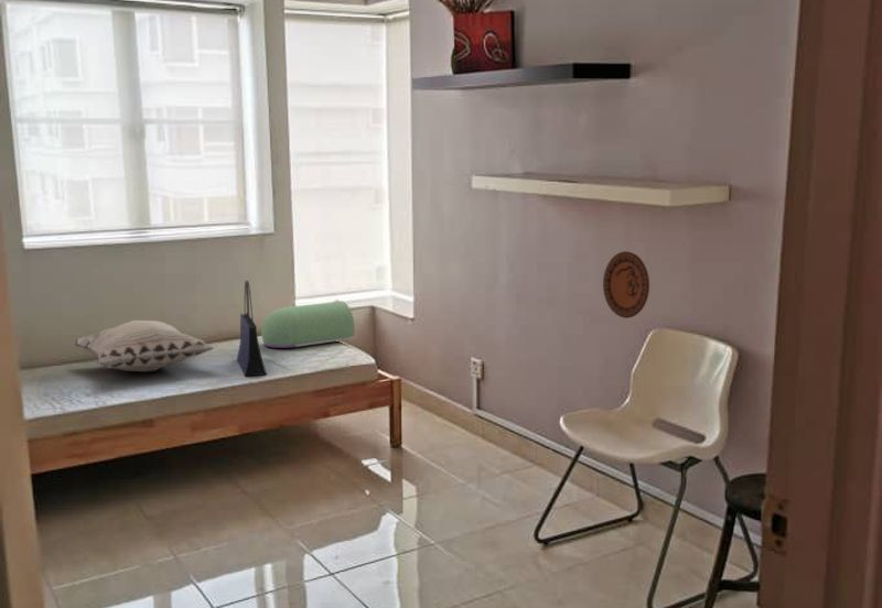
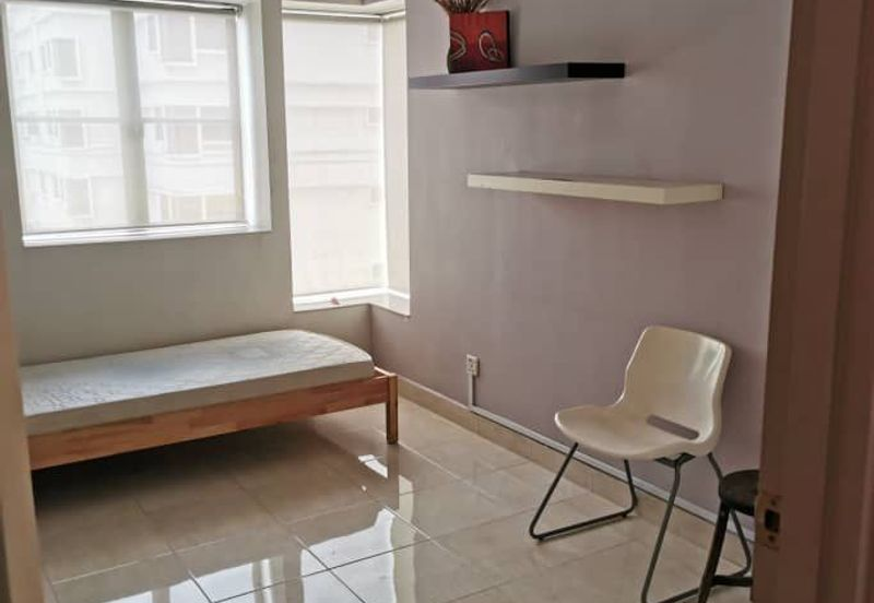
- decorative pillow (142, 345)
- decorative plate (626, 284)
- tote bag (248, 323)
- gas cylinder (303, 323)
